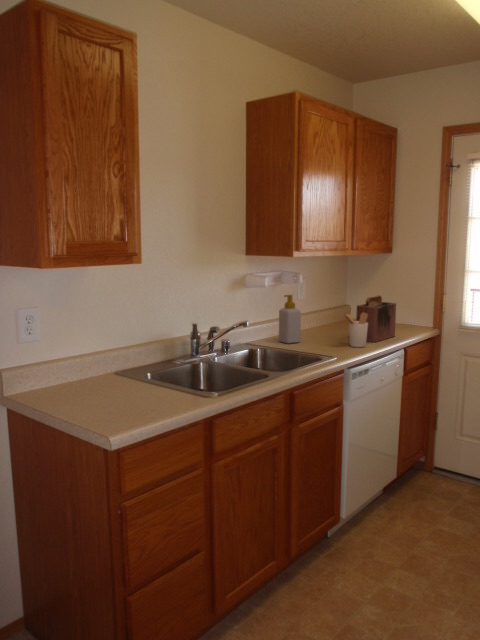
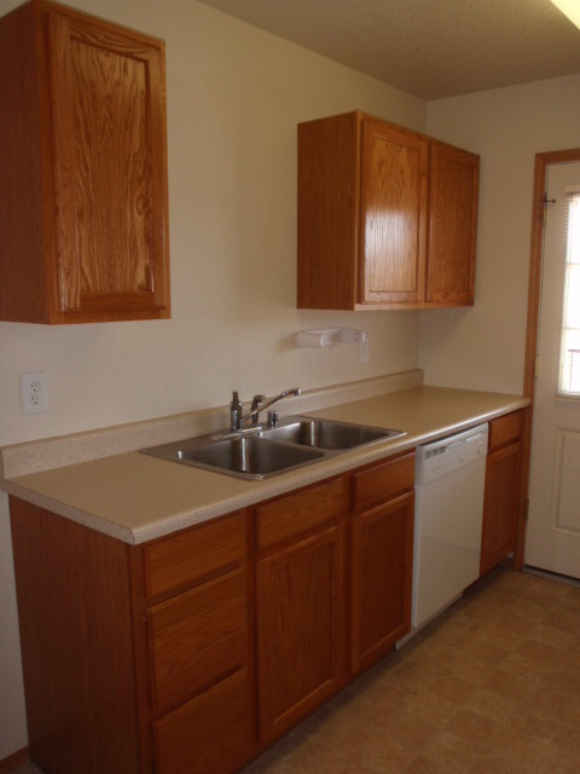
- soap bottle (289, 318)
- utensil holder (353, 328)
- toaster (375, 317)
